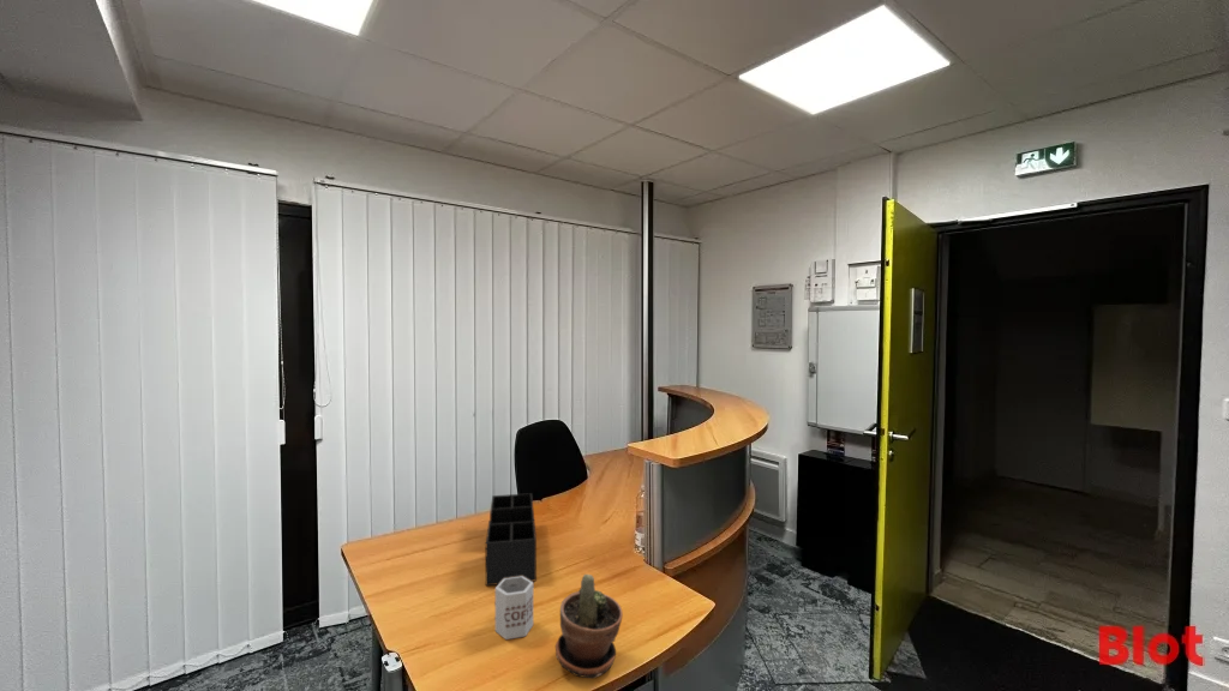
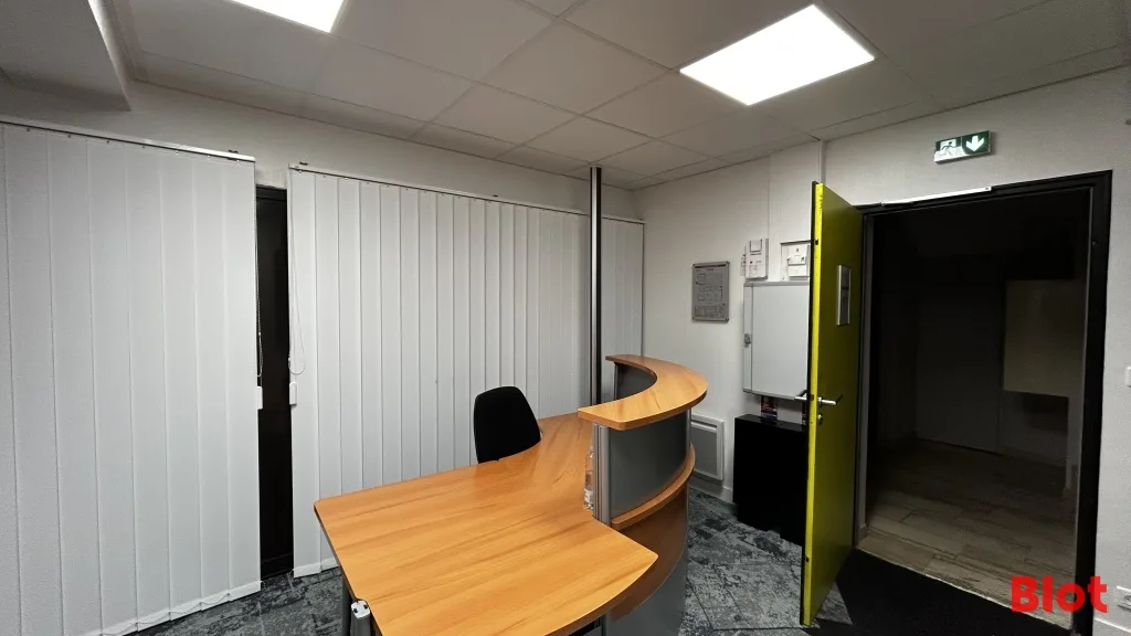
- mug (512, 605)
- potted plant (588, 612)
- desk organizer (511, 533)
